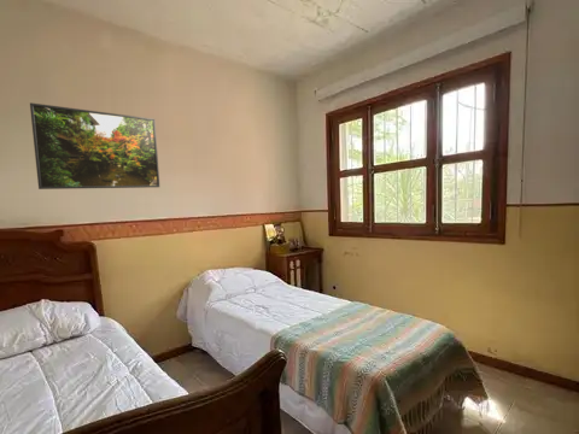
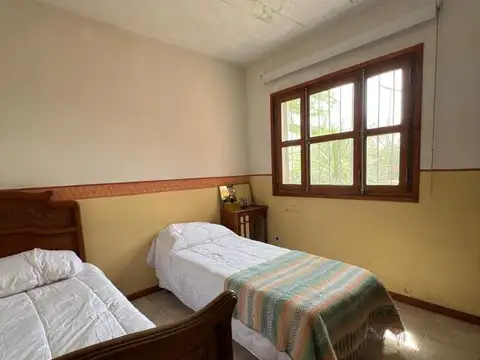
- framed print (103, 149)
